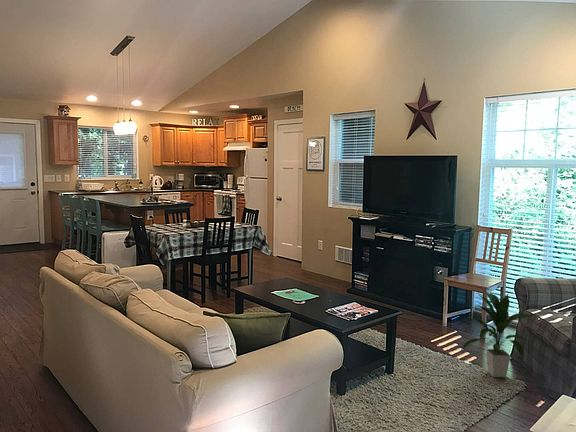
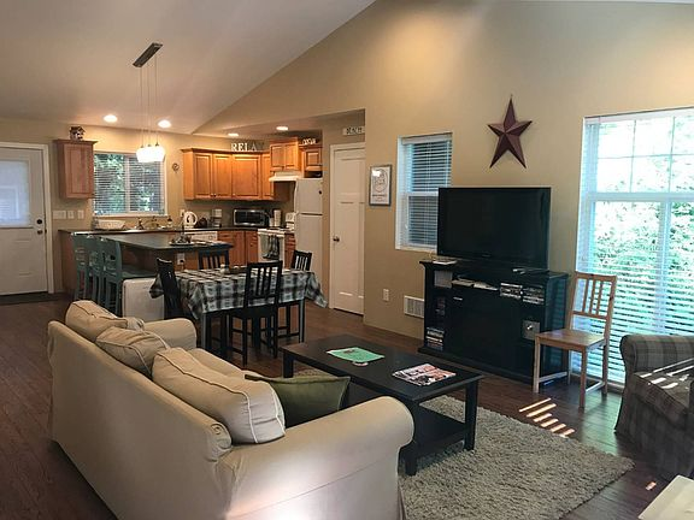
- indoor plant (495, 332)
